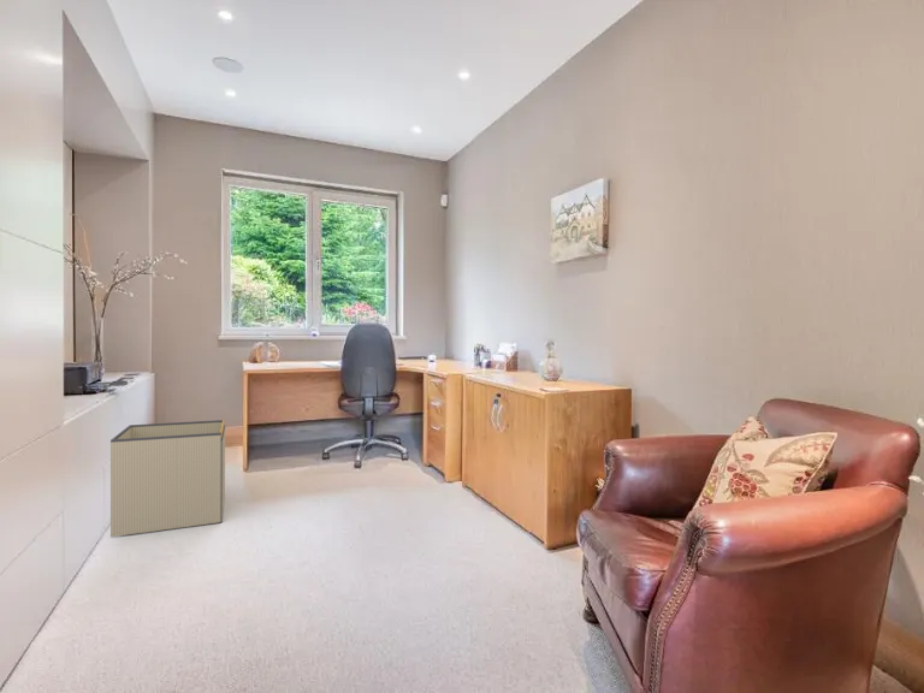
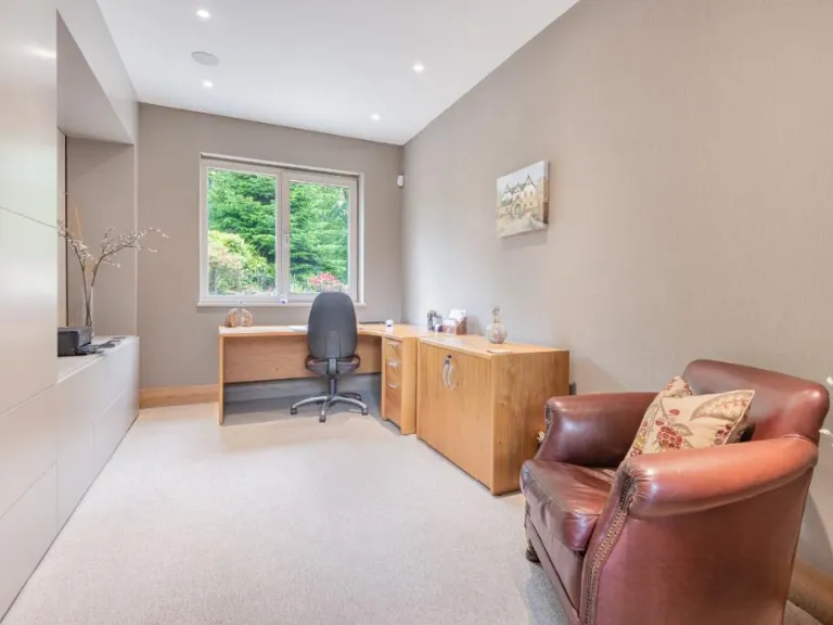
- storage bin (173, 470)
